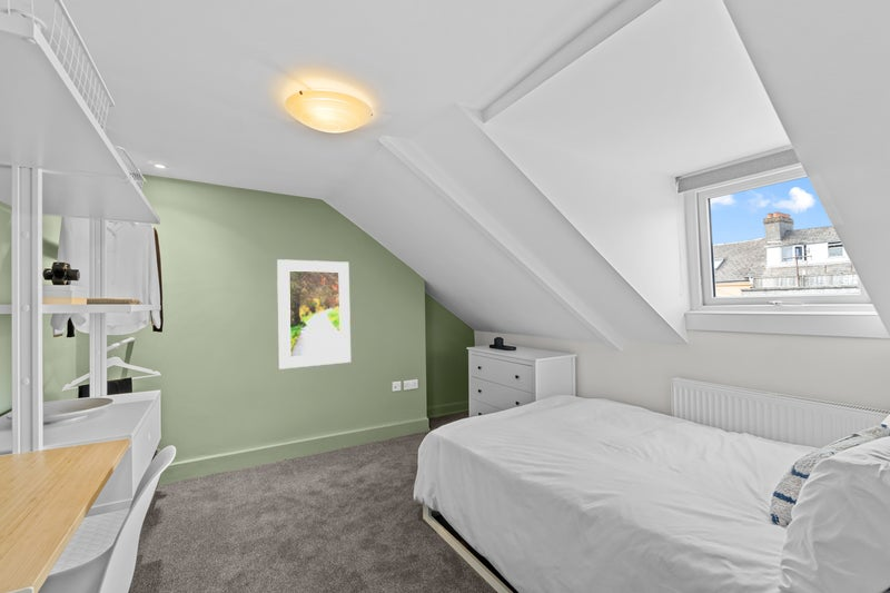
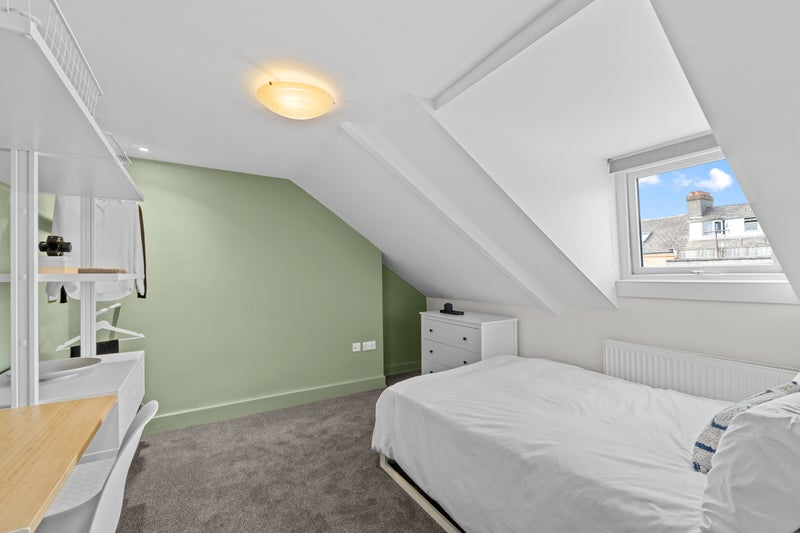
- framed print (315, 313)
